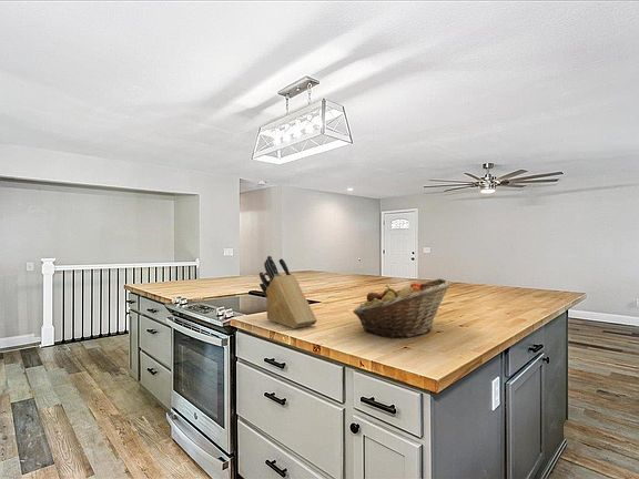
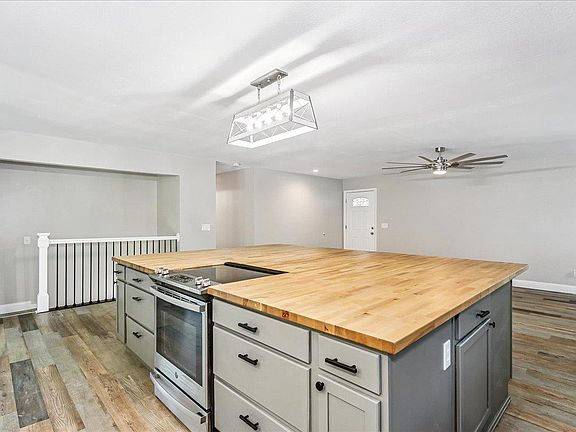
- knife block (285, 288)
- fruit basket (402, 304)
